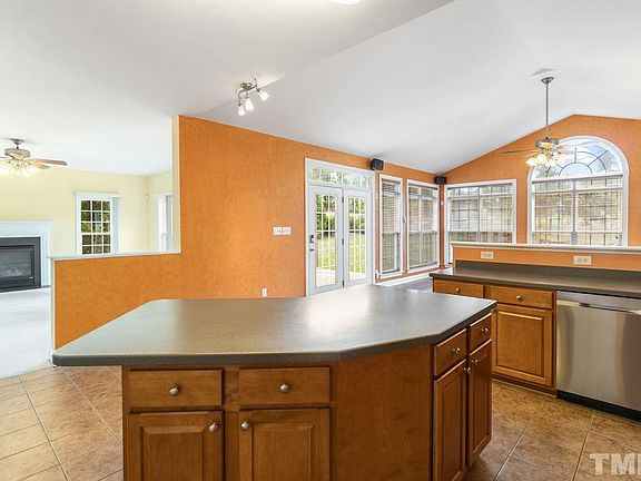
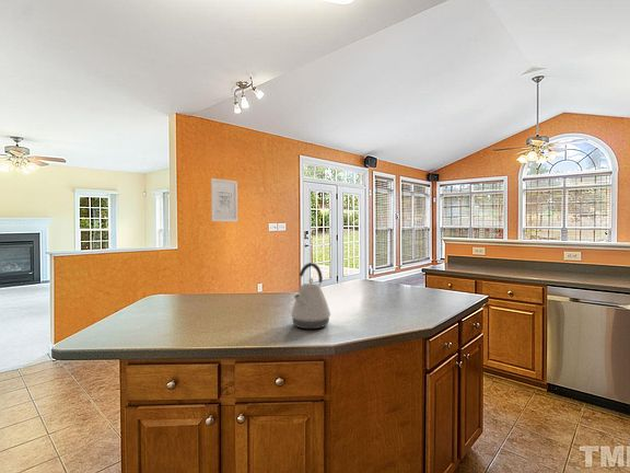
+ kettle (310, 293)
+ wall art (224, 200)
